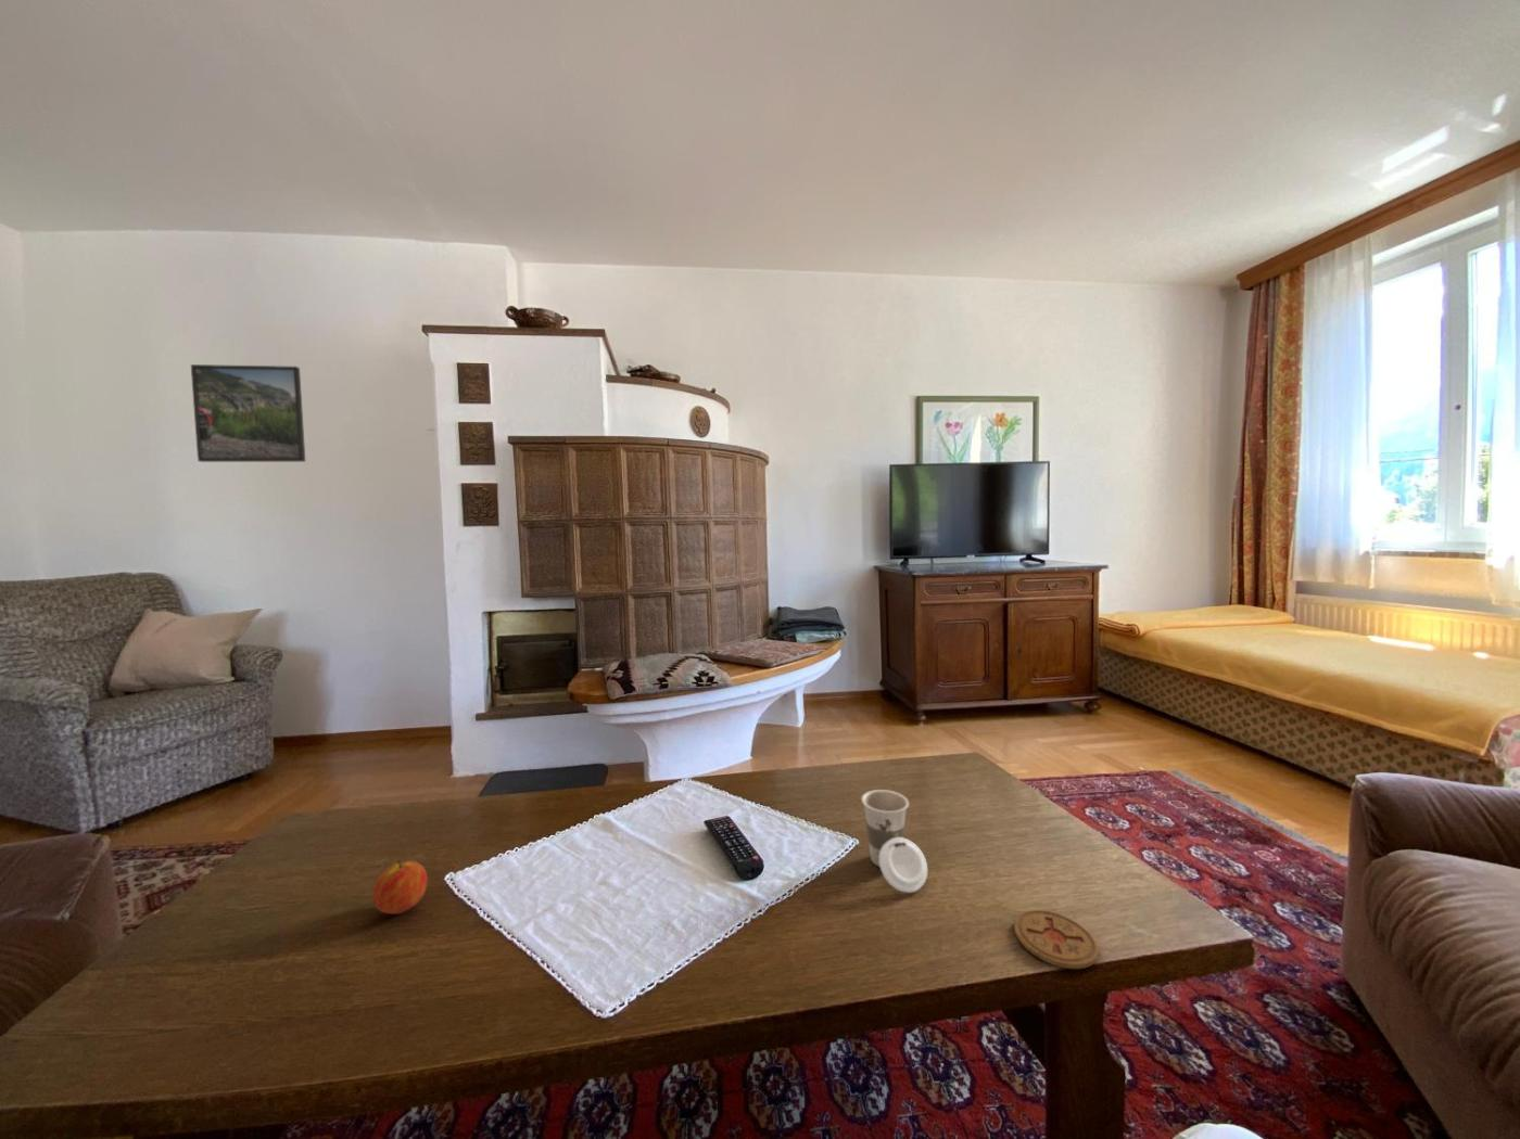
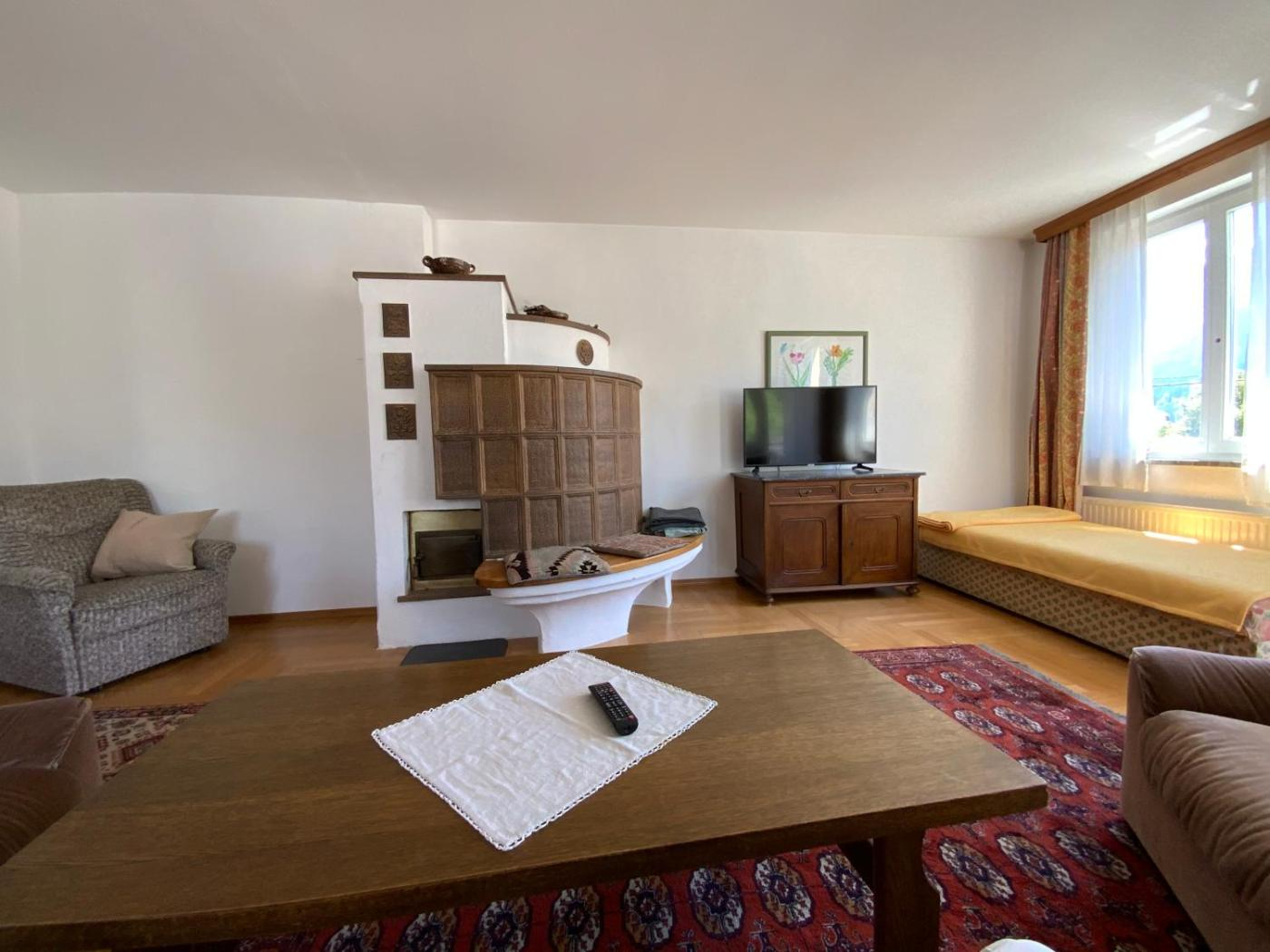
- fruit (401, 884)
- coaster (1054, 937)
- cup (893, 838)
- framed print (249, 413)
